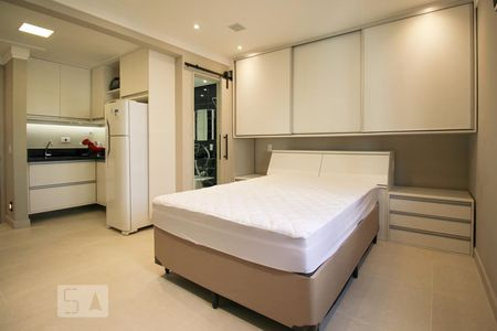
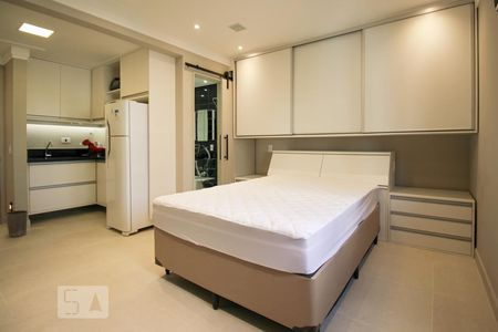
+ waste basket (17, 224)
